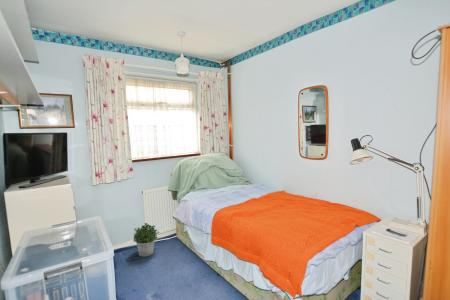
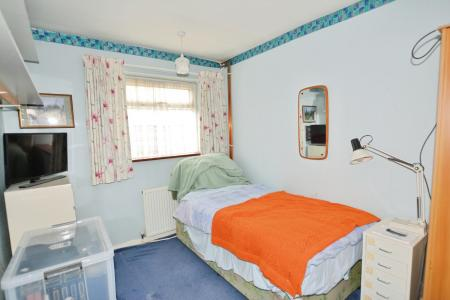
- potted plant (146, 239)
